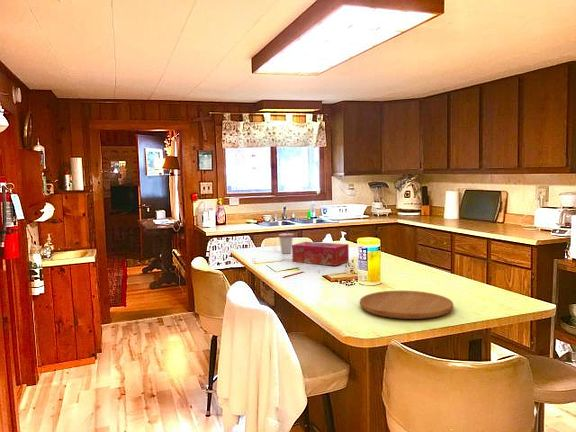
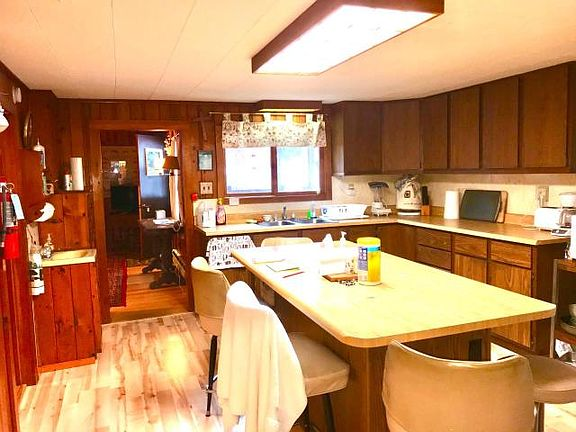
- cutting board (405, 303)
- cup (286, 241)
- tissue box (320, 253)
